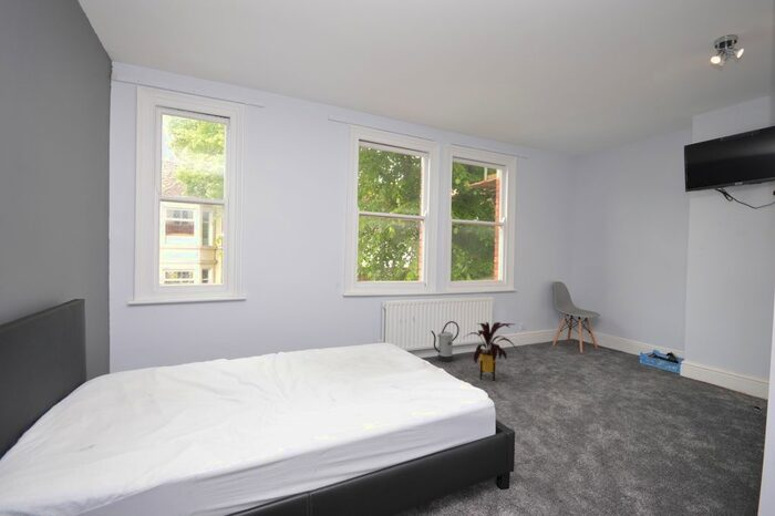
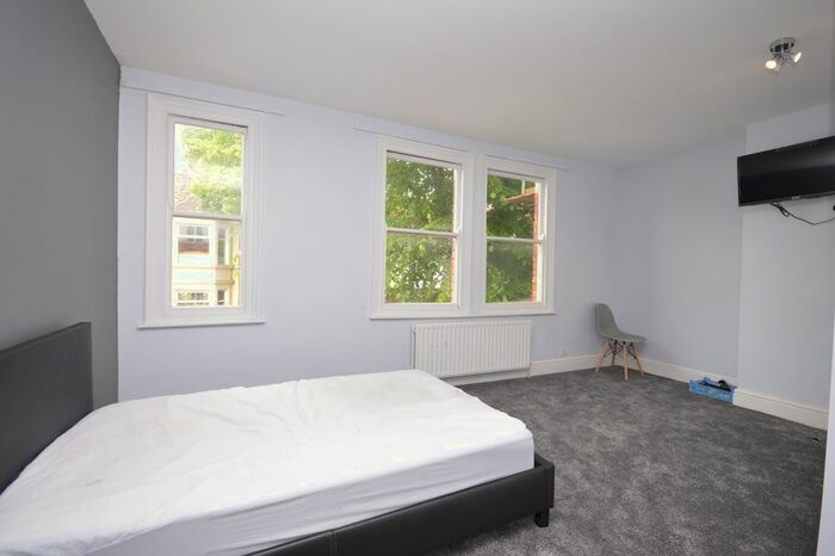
- watering can (444, 340)
- house plant (489, 349)
